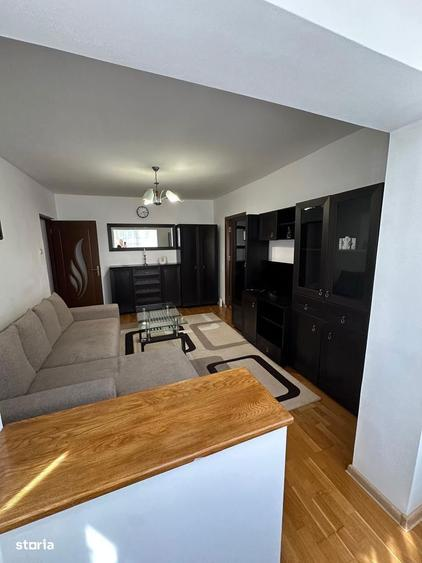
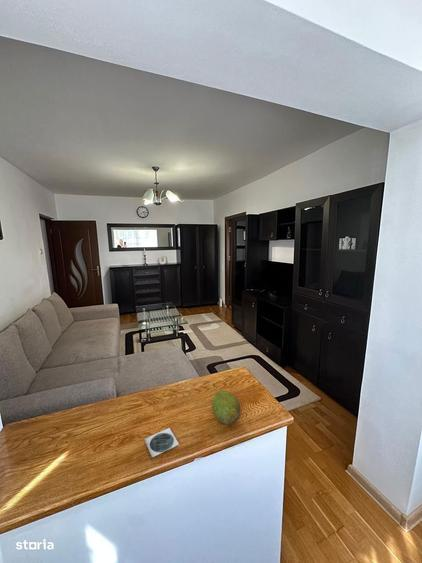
+ fruit (224, 404)
+ coaster (161, 442)
